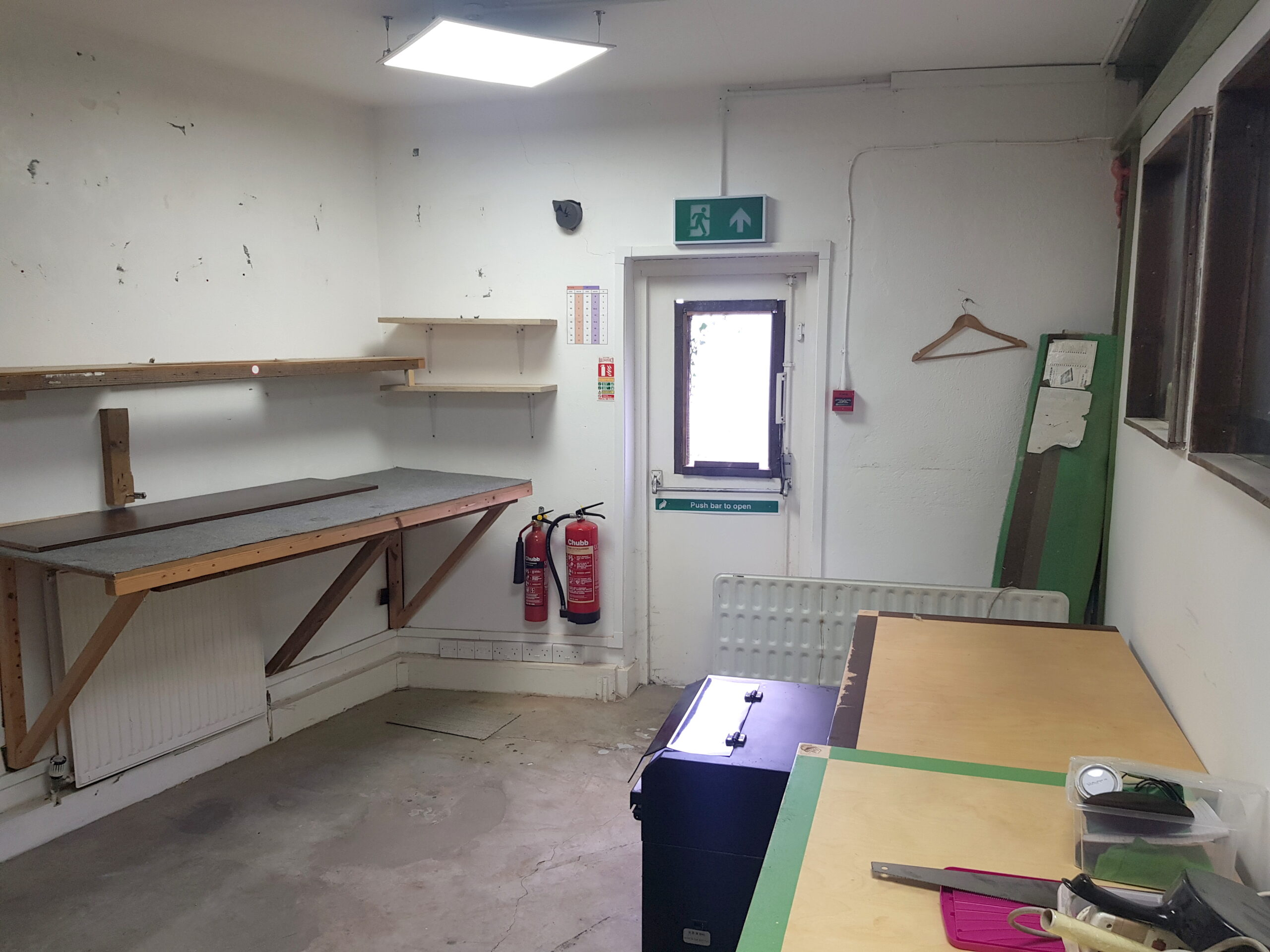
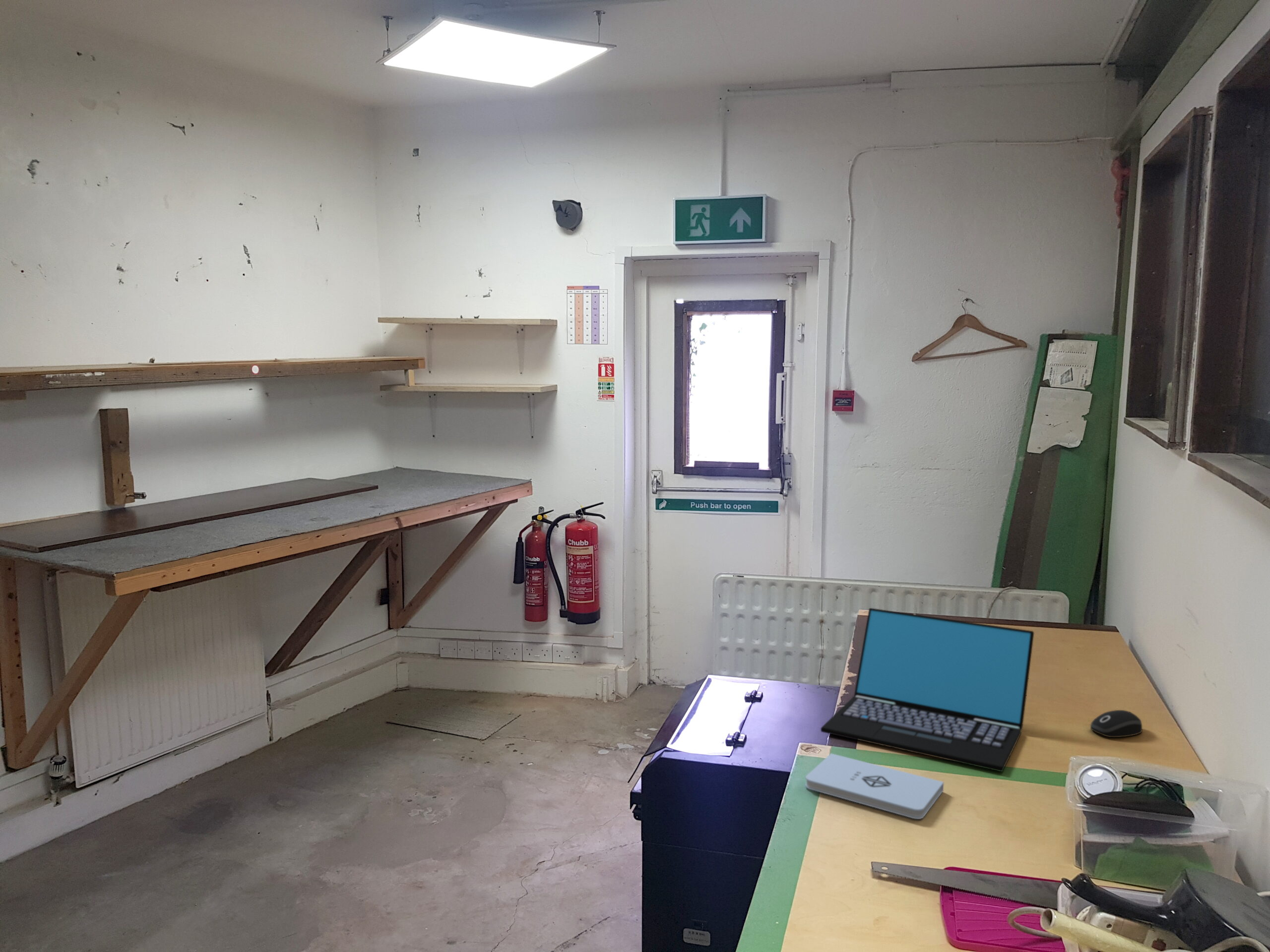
+ notepad (873, 784)
+ computer mouse (1117, 721)
+ laptop (929, 680)
